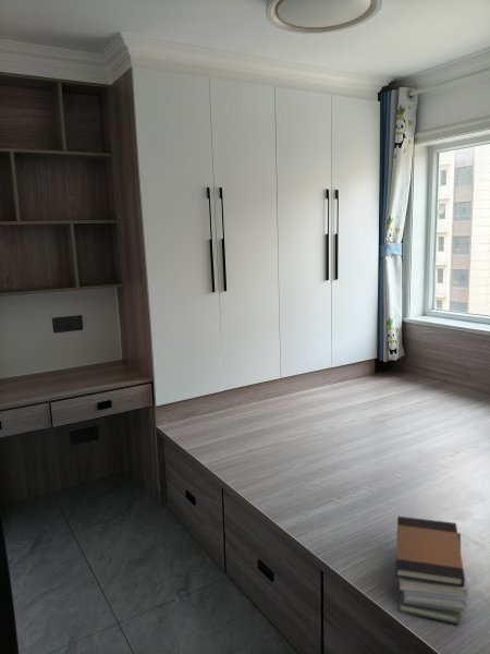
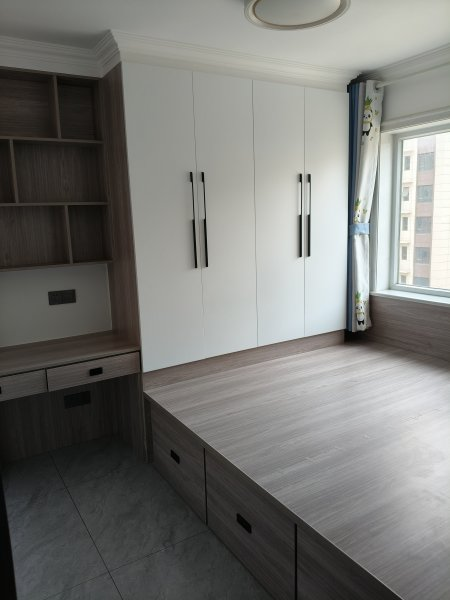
- book stack (429, 567)
